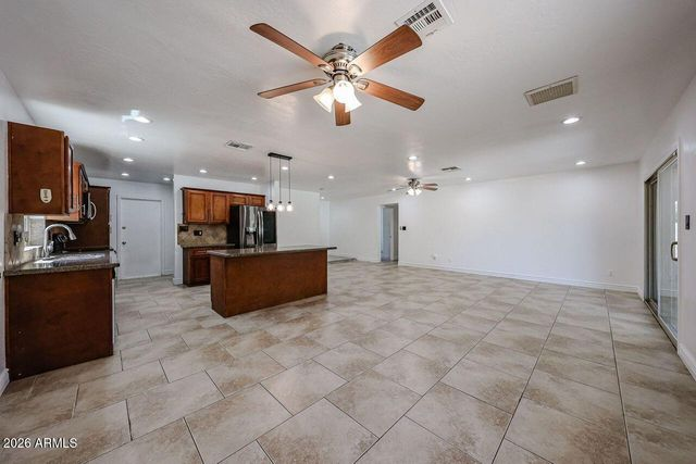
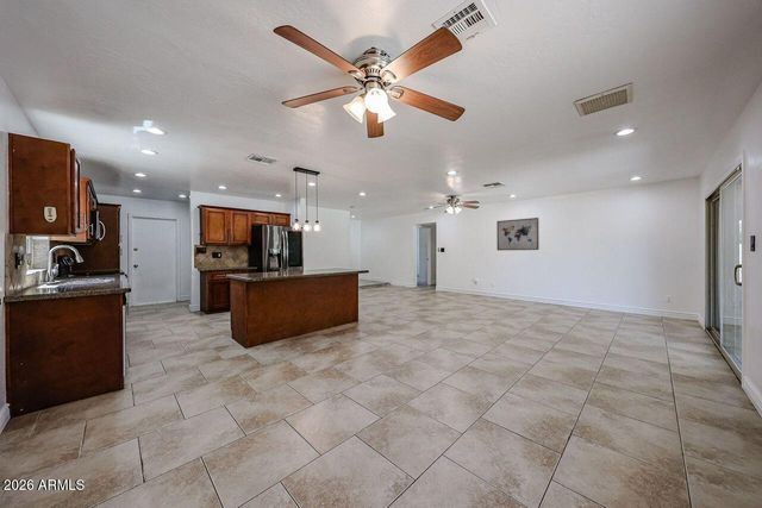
+ wall art (517, 234)
